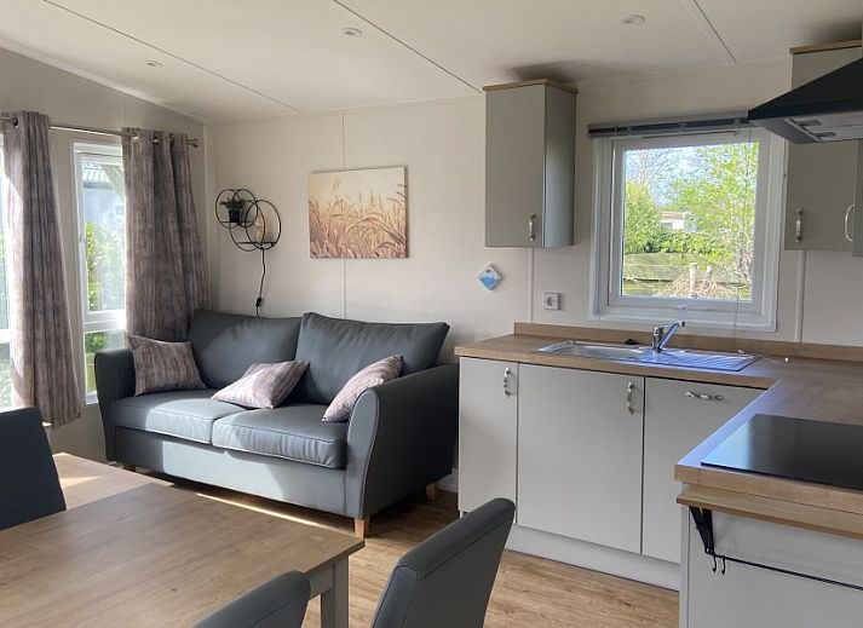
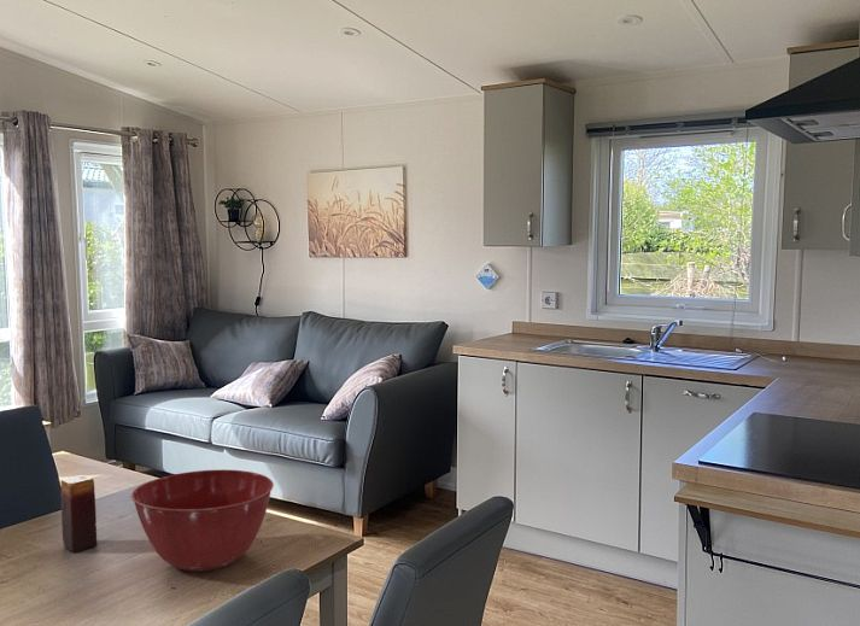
+ candle (78, 511)
+ mixing bowl (205, 522)
